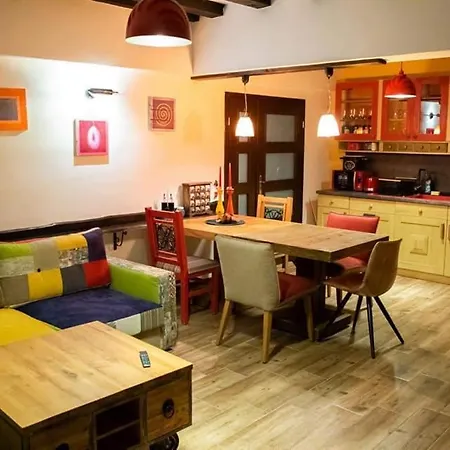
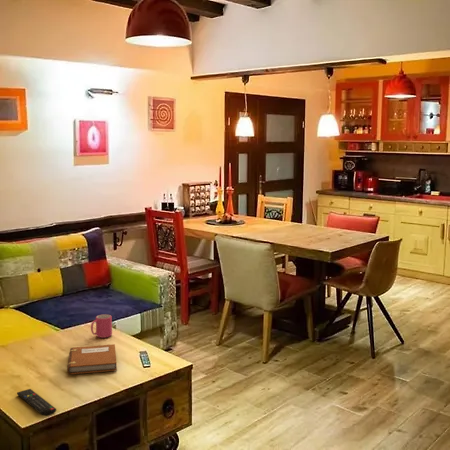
+ notebook (92, 358)
+ mug (101, 326)
+ remote control (36, 402)
